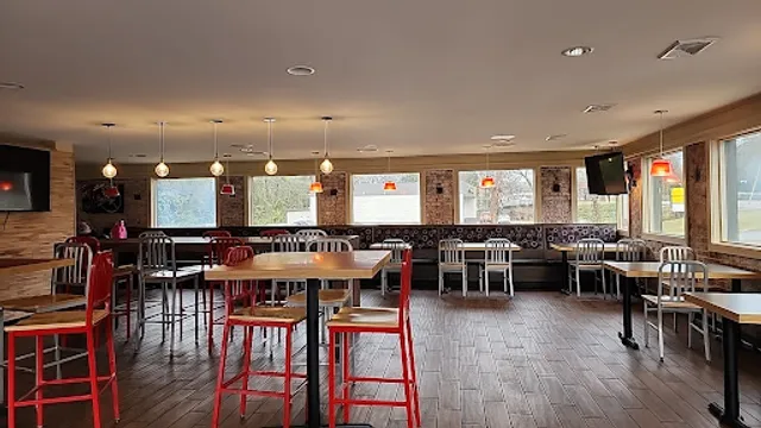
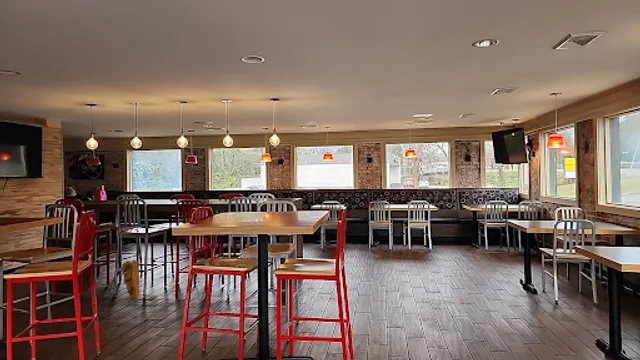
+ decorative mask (130, 279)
